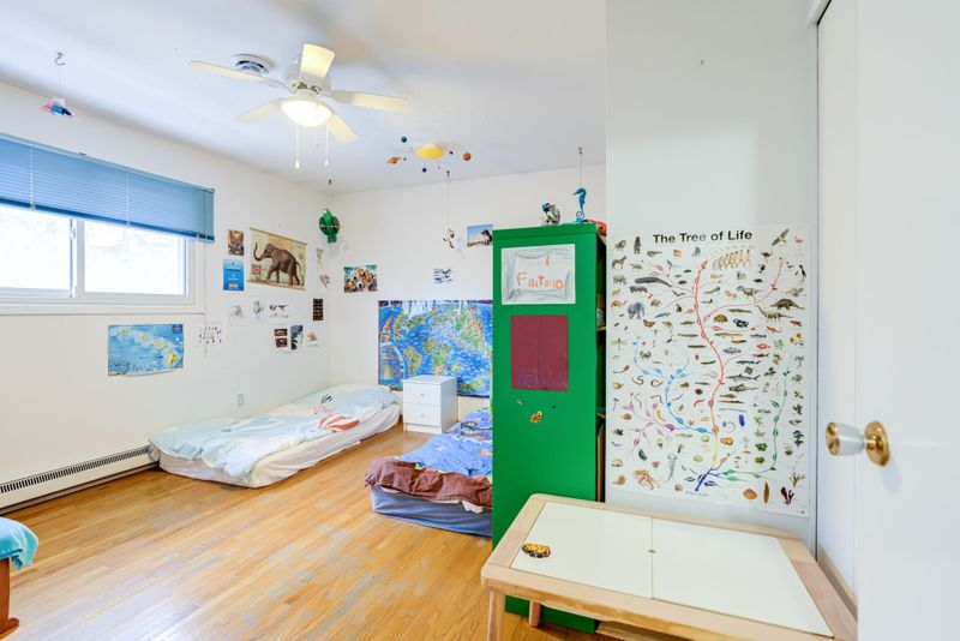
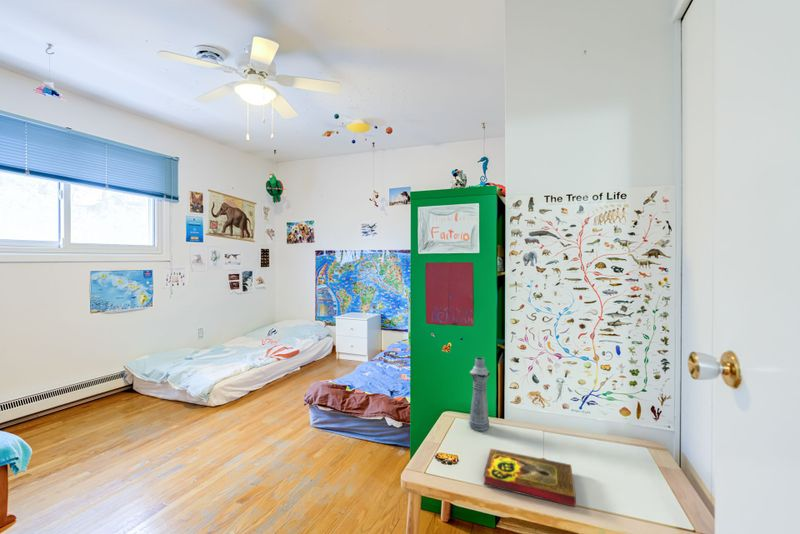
+ bottle (479, 392)
+ book (528, 474)
